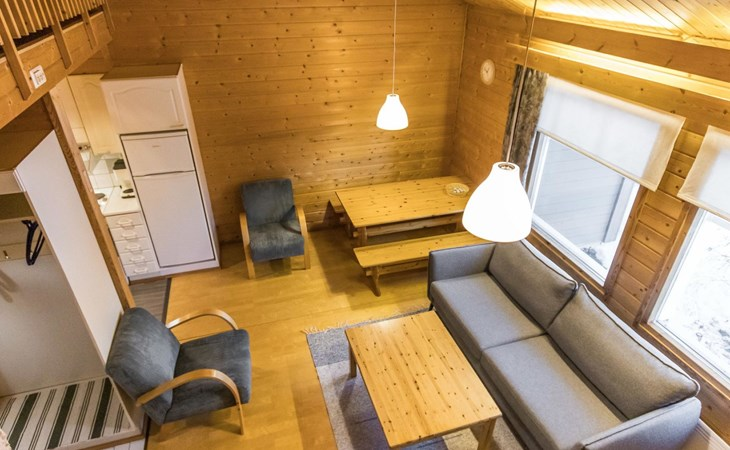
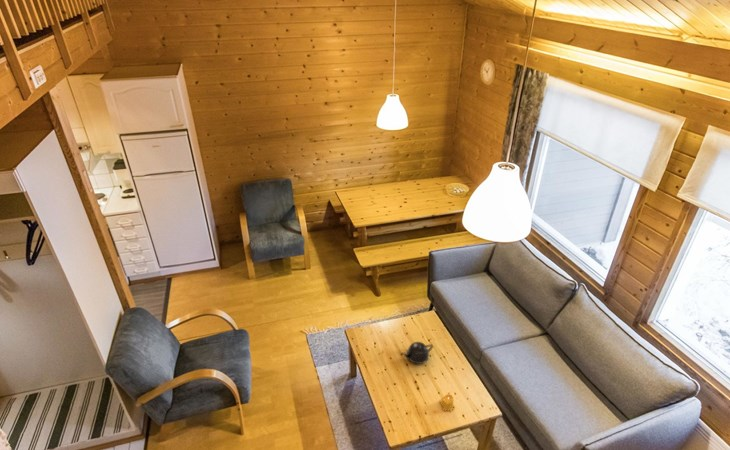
+ candle (447, 401)
+ teapot (417, 351)
